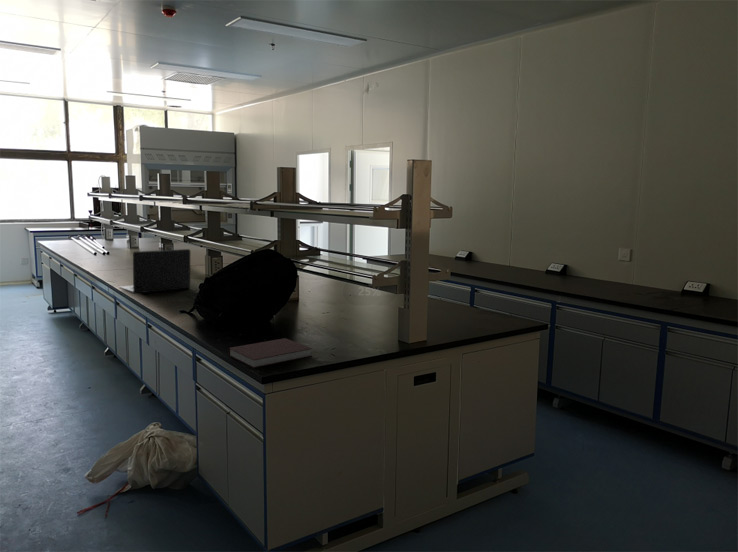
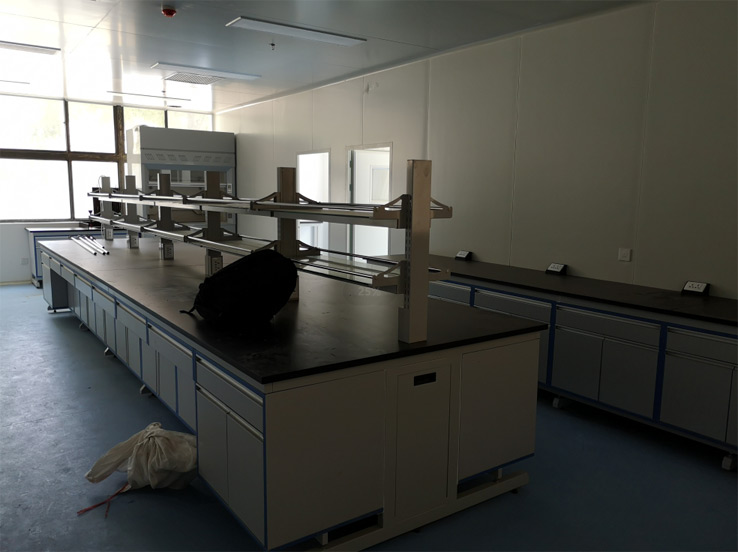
- laptop (154, 269)
- notebook (270, 352)
